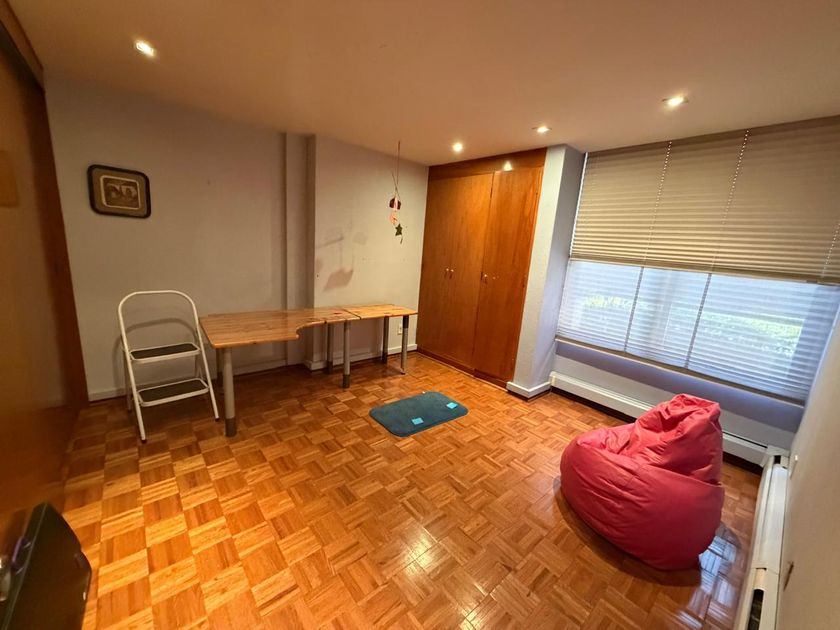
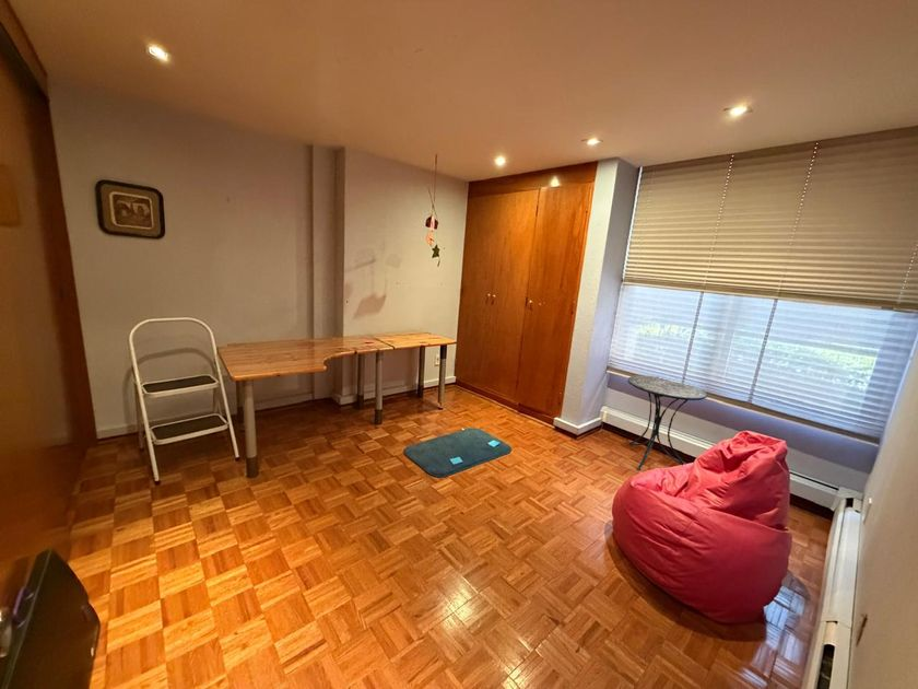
+ side table (658, 423)
